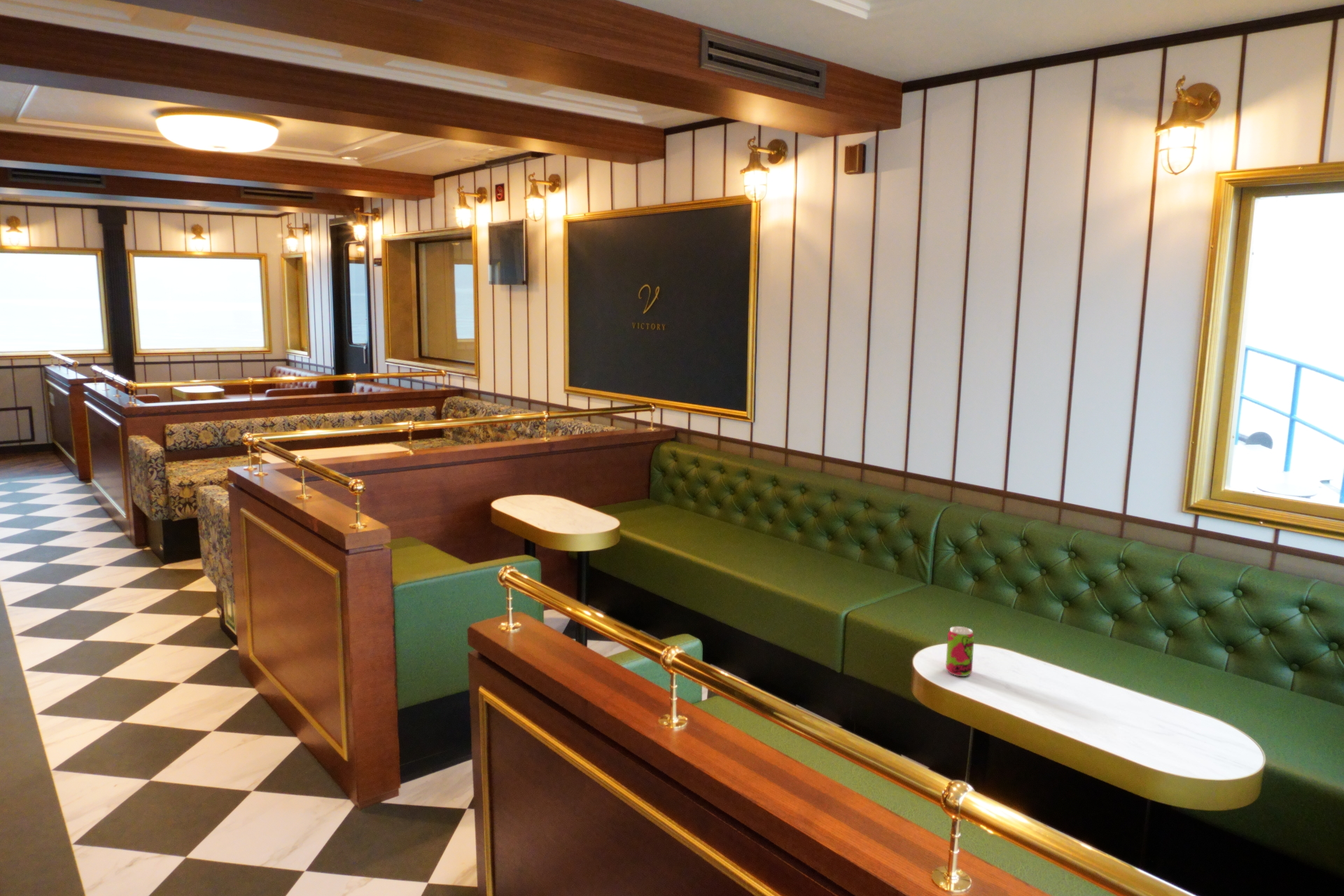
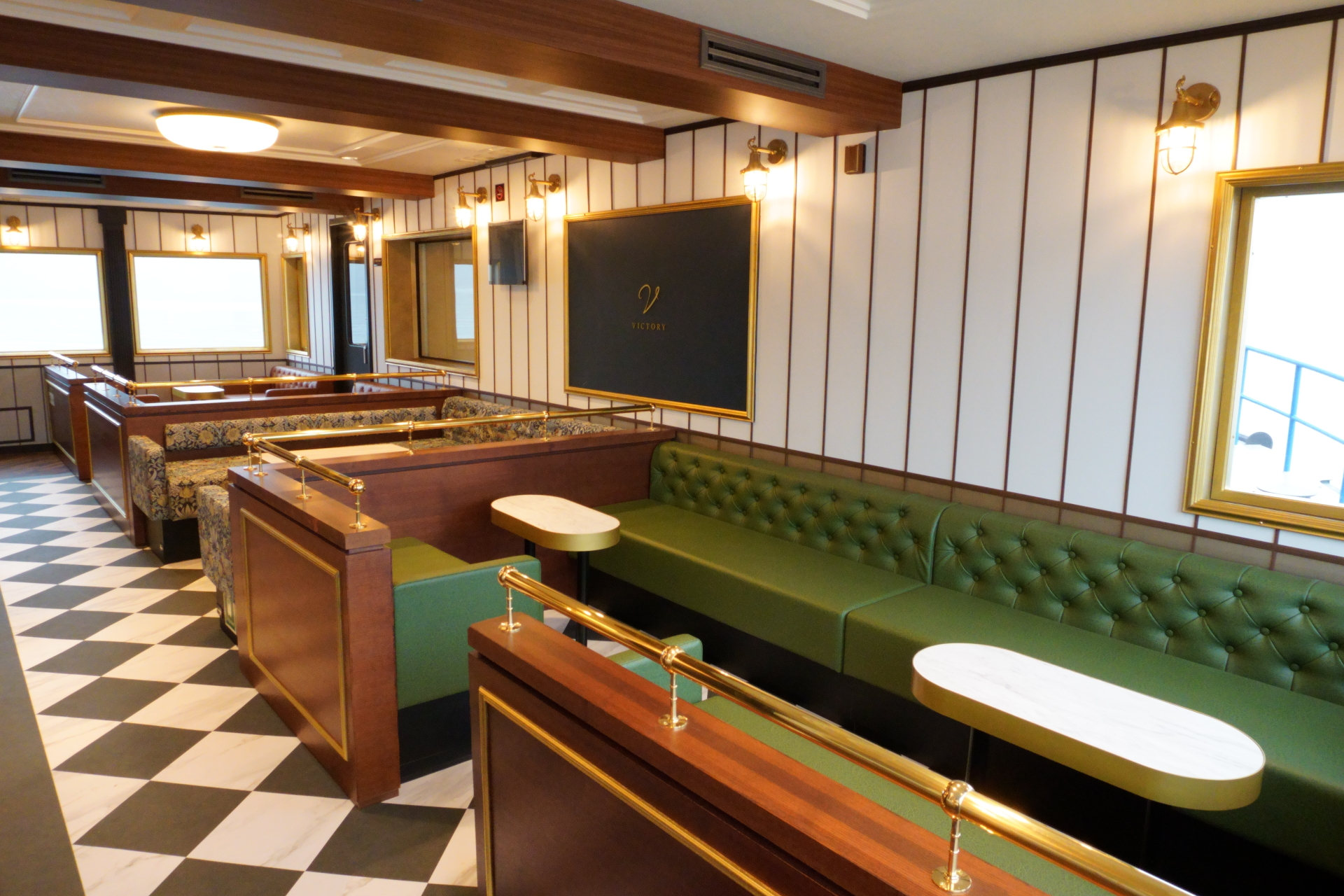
- beverage can (960, 651)
